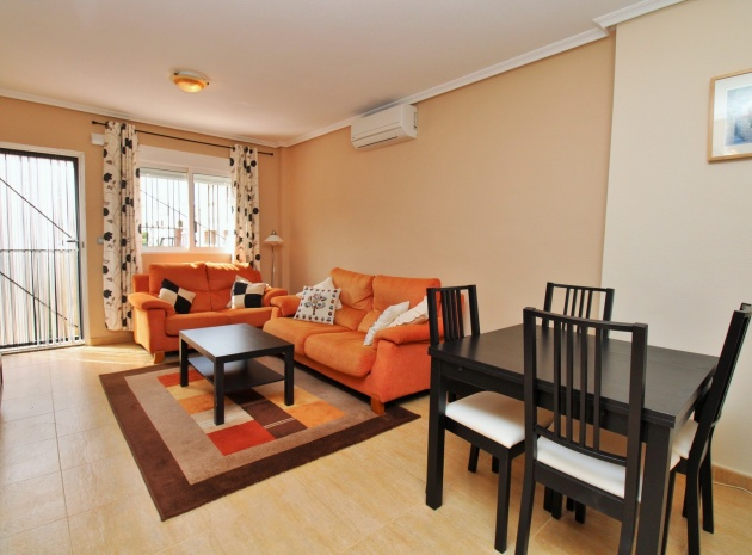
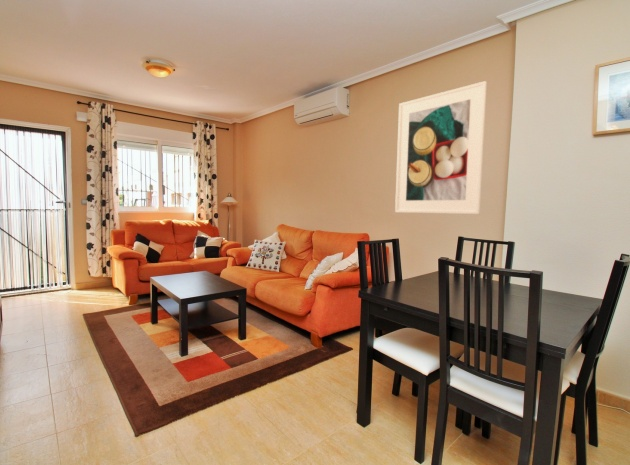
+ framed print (435, 154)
